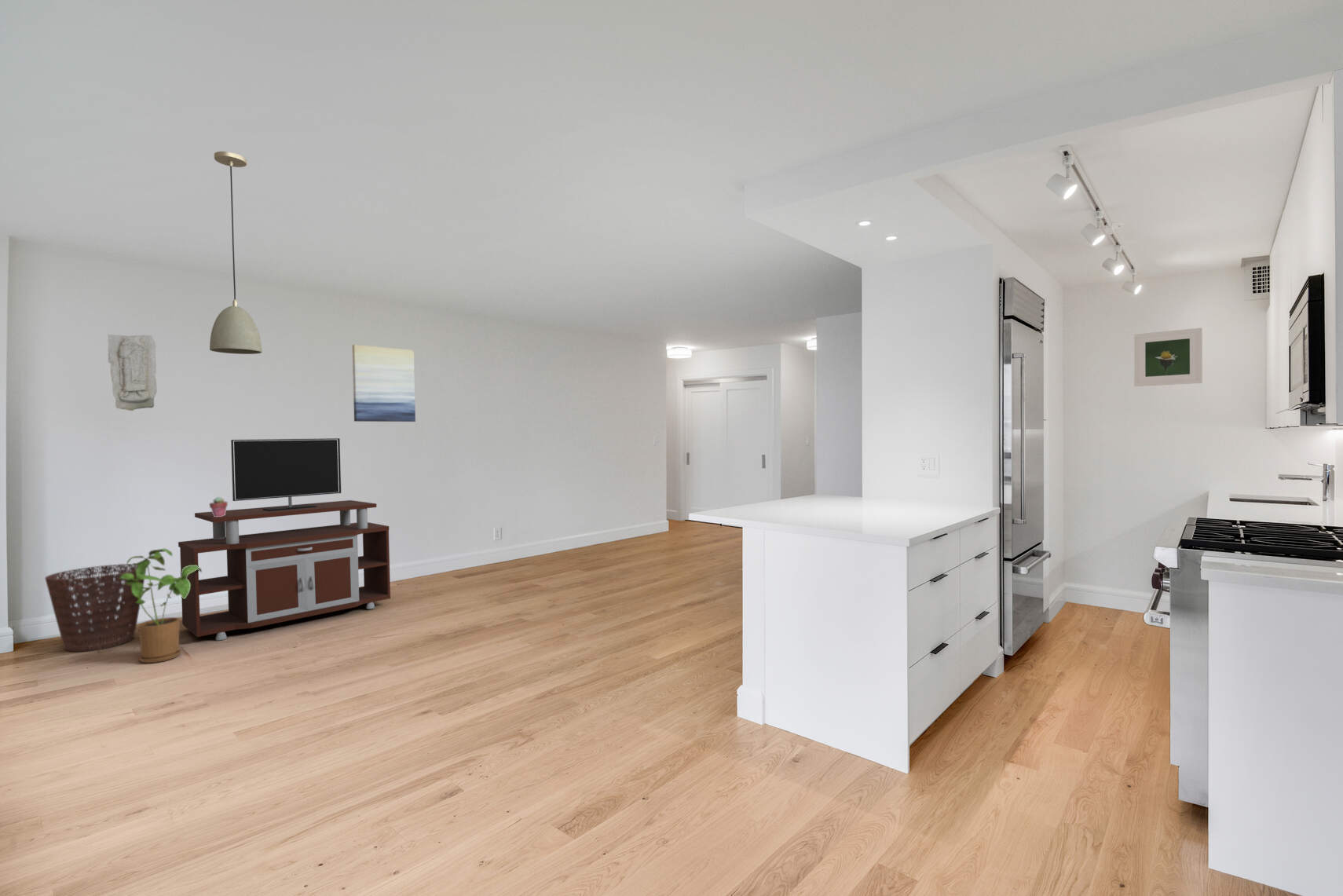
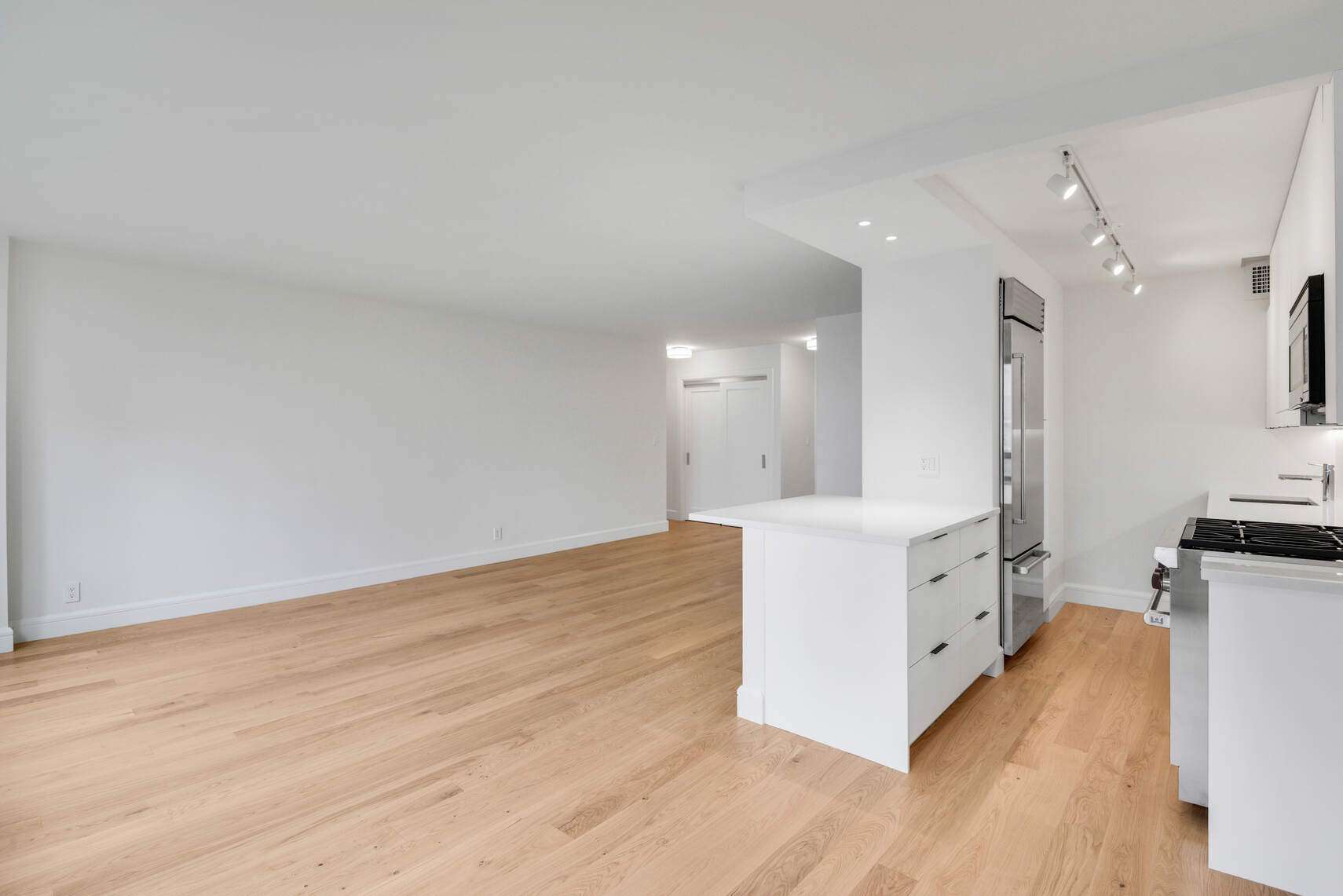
- potted succulent (218, 506)
- basket (99, 607)
- wall art (385, 384)
- light fixture (233, 254)
- stone relief (134, 373)
- house plant (163, 603)
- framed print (1167, 357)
- tv stand (291, 530)
